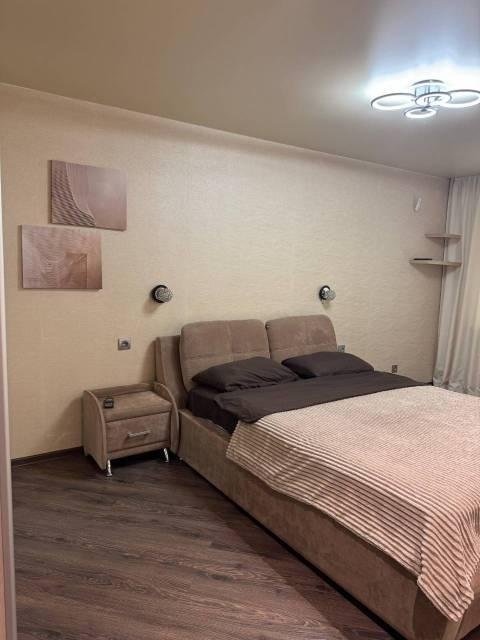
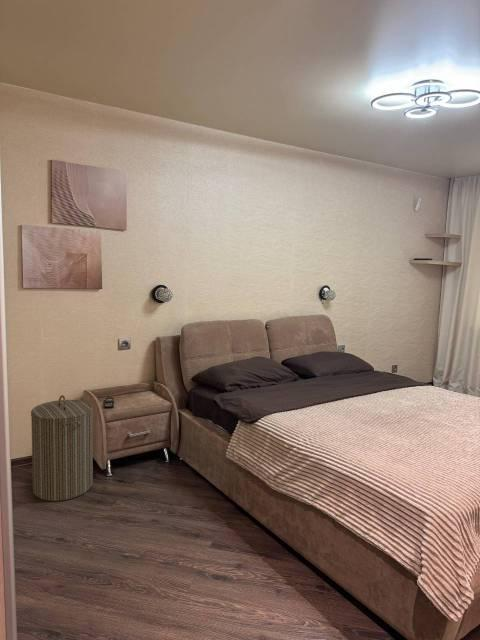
+ laundry hamper (62, 441)
